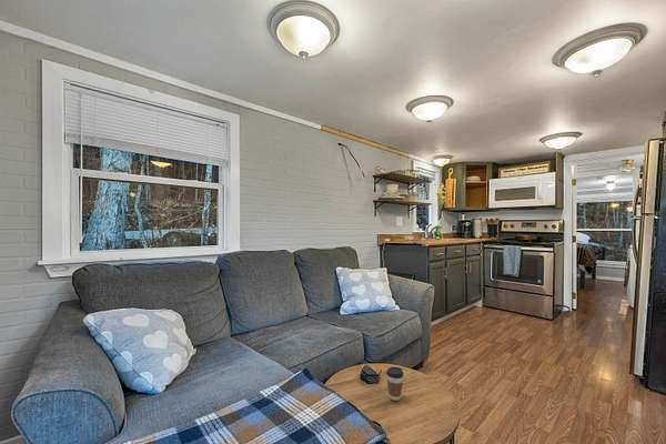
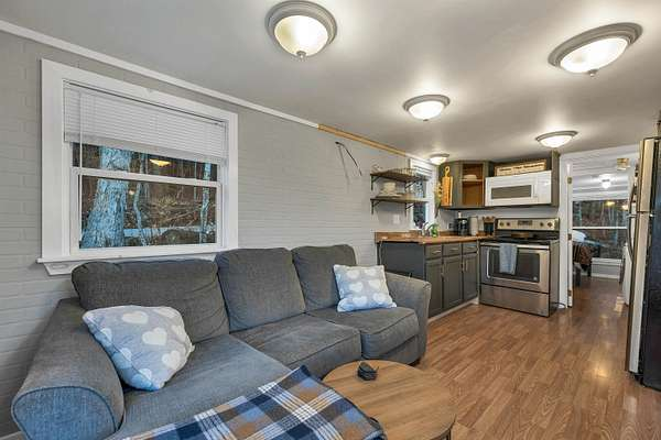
- coffee cup (394, 383)
